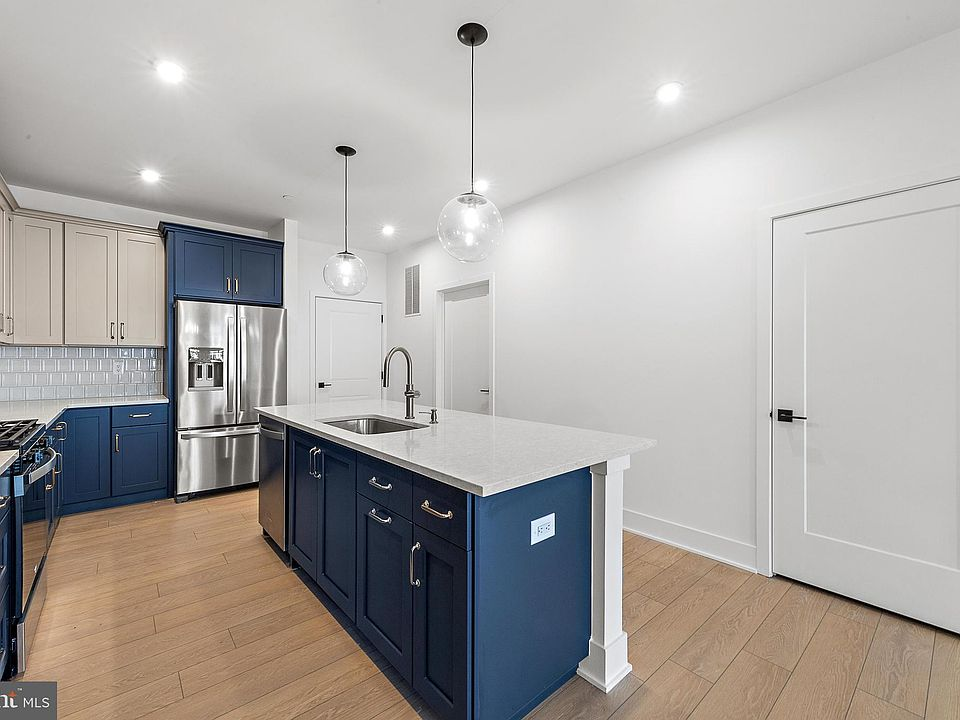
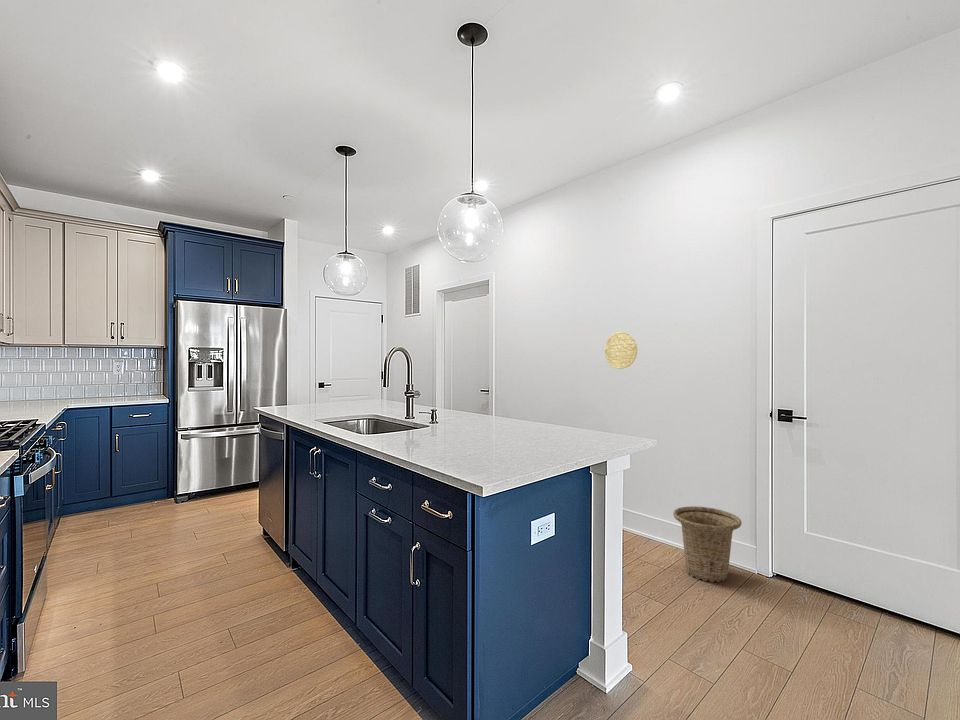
+ basket (706, 544)
+ decorative plate (620, 350)
